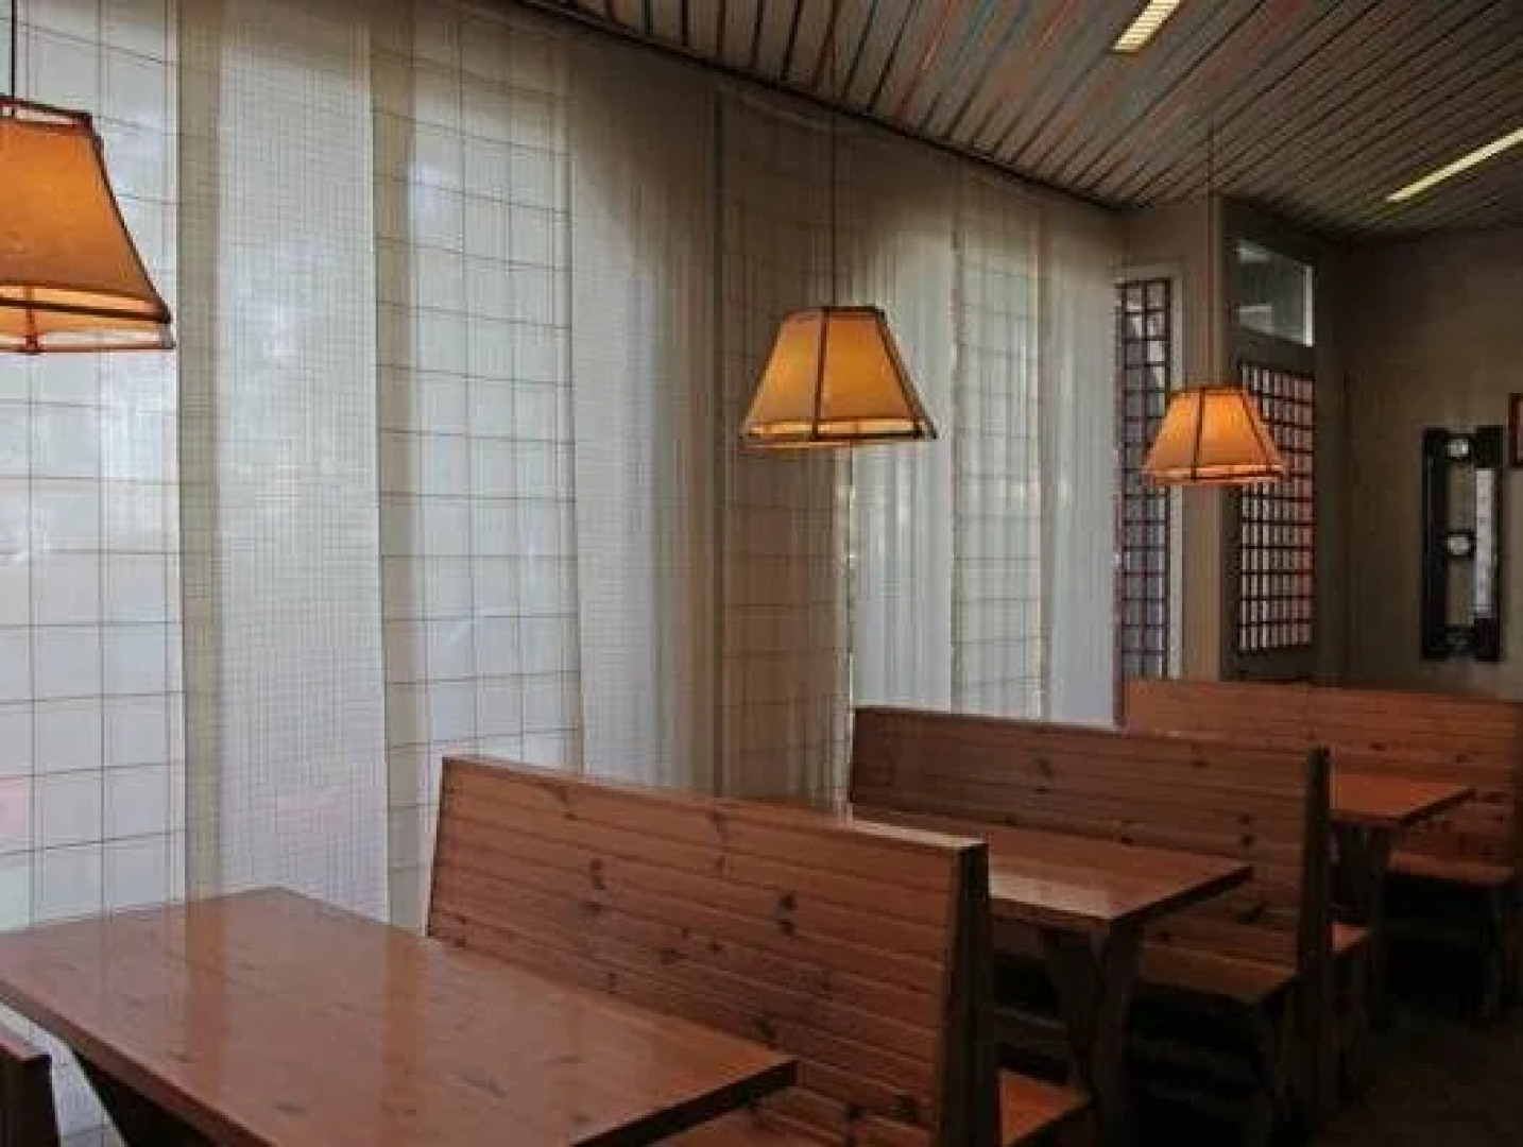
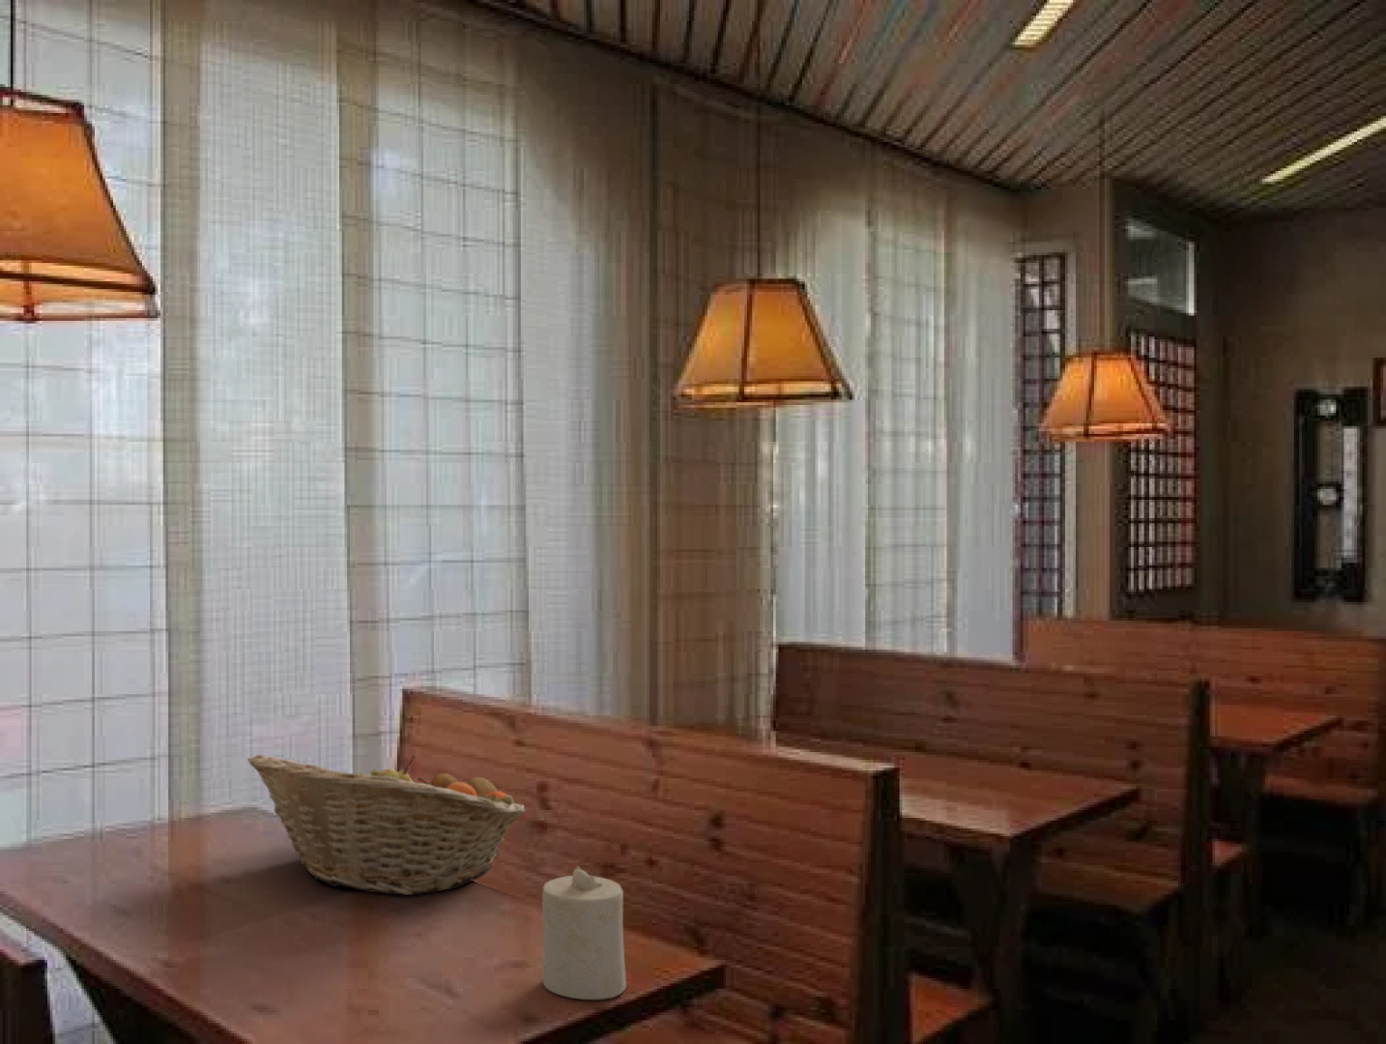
+ candle (584, 926)
+ fruit basket (387, 808)
